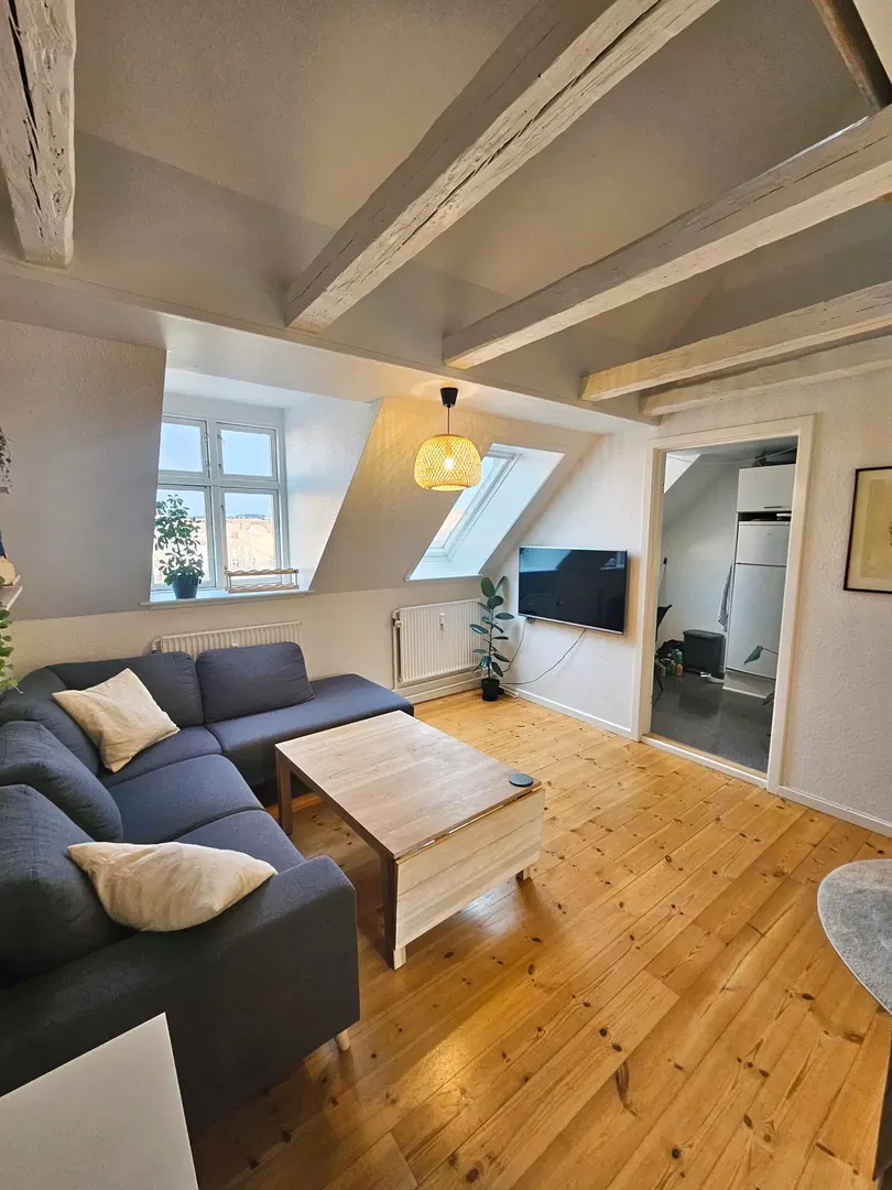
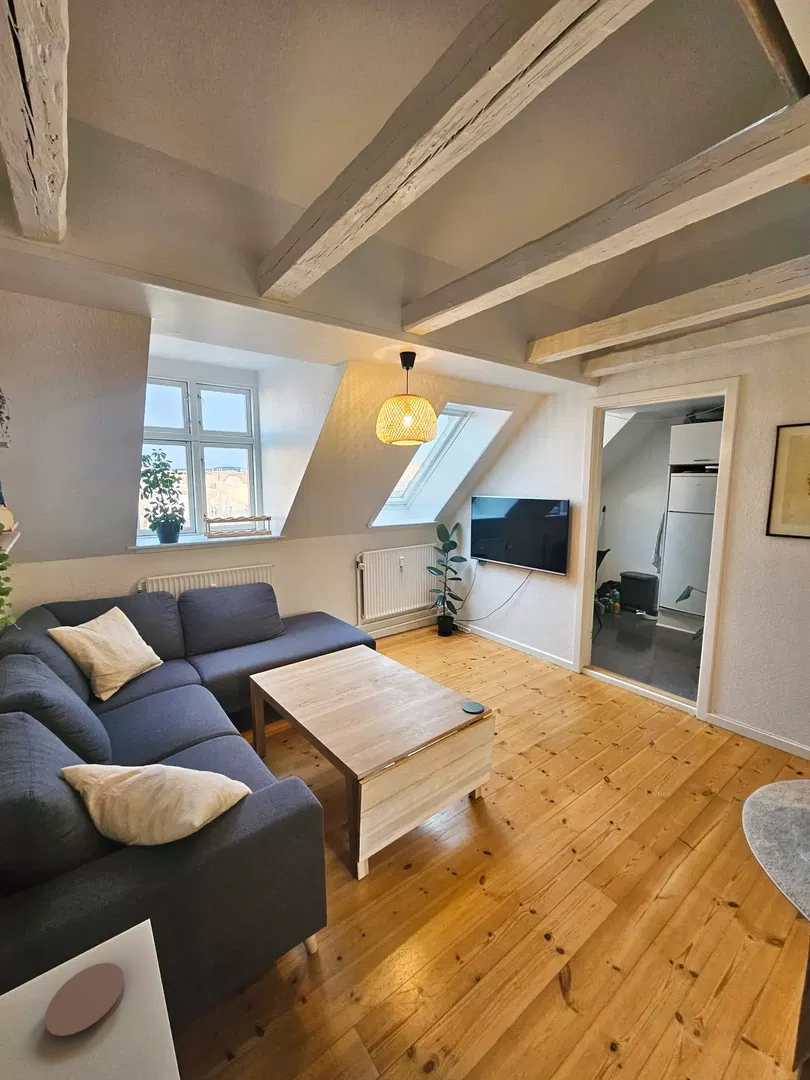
+ coaster (86, 1000)
